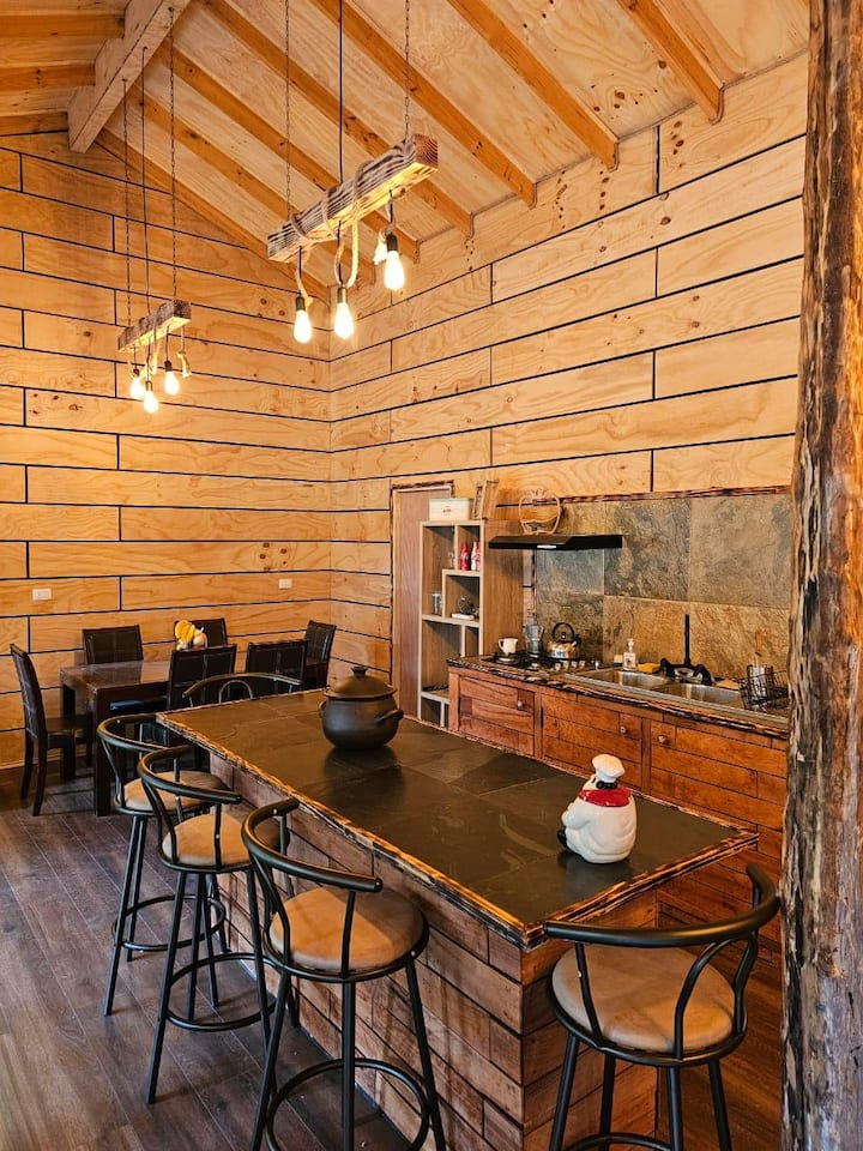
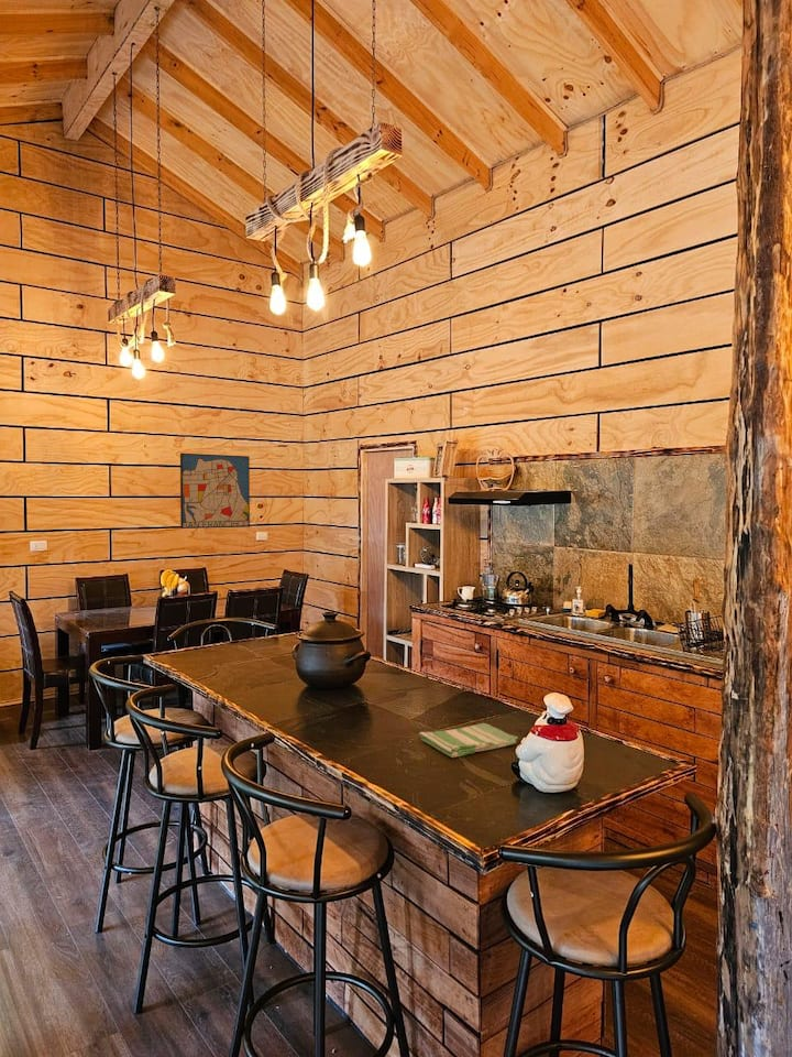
+ dish towel (468, 738)
+ wall art (216, 491)
